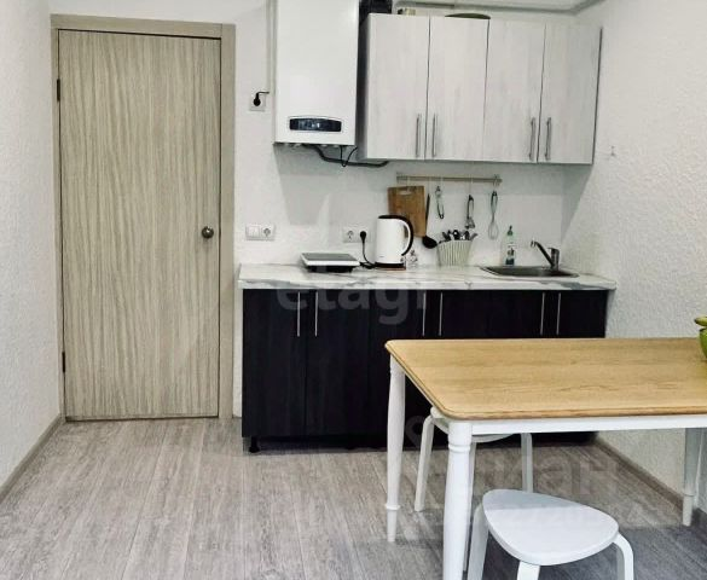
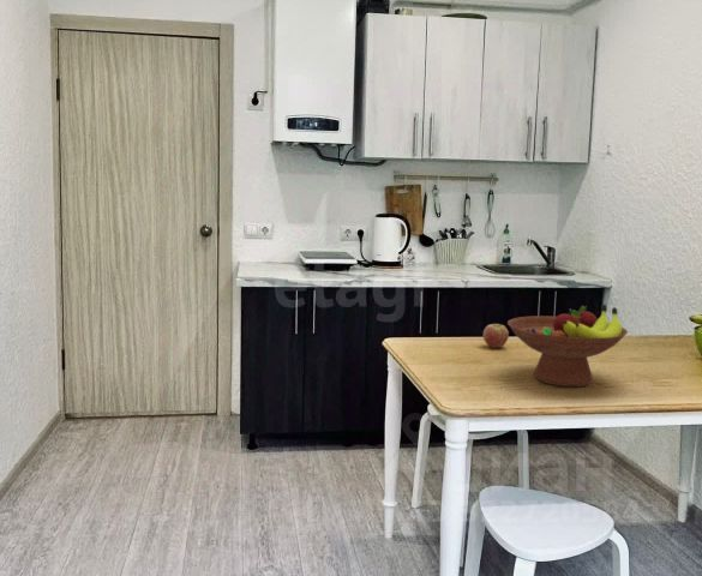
+ fruit bowl (564, 342)
+ fruit (496, 335)
